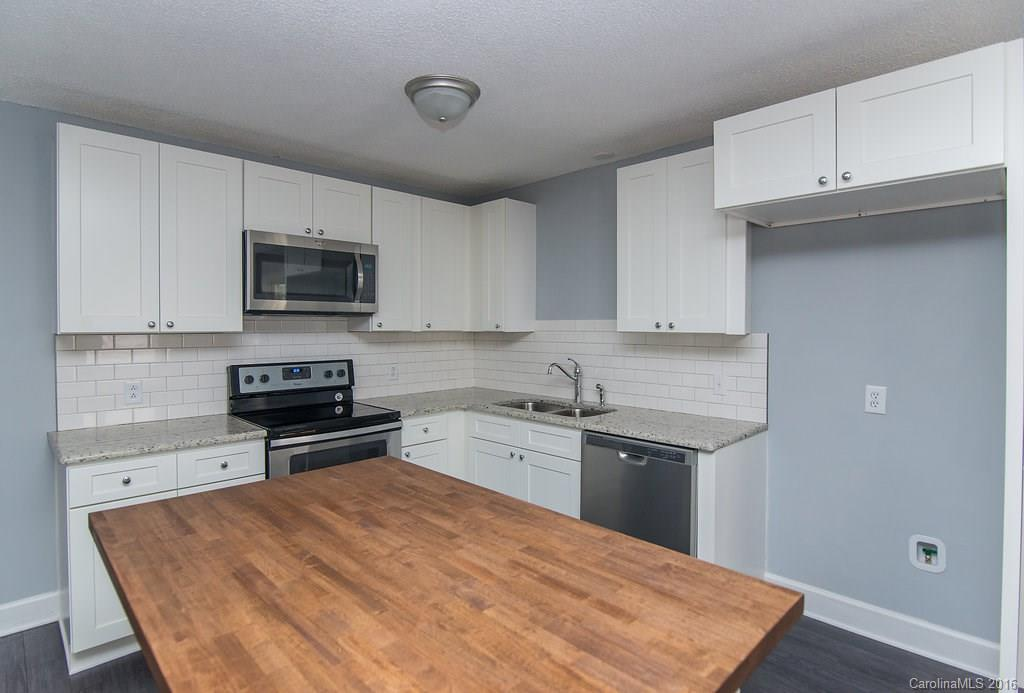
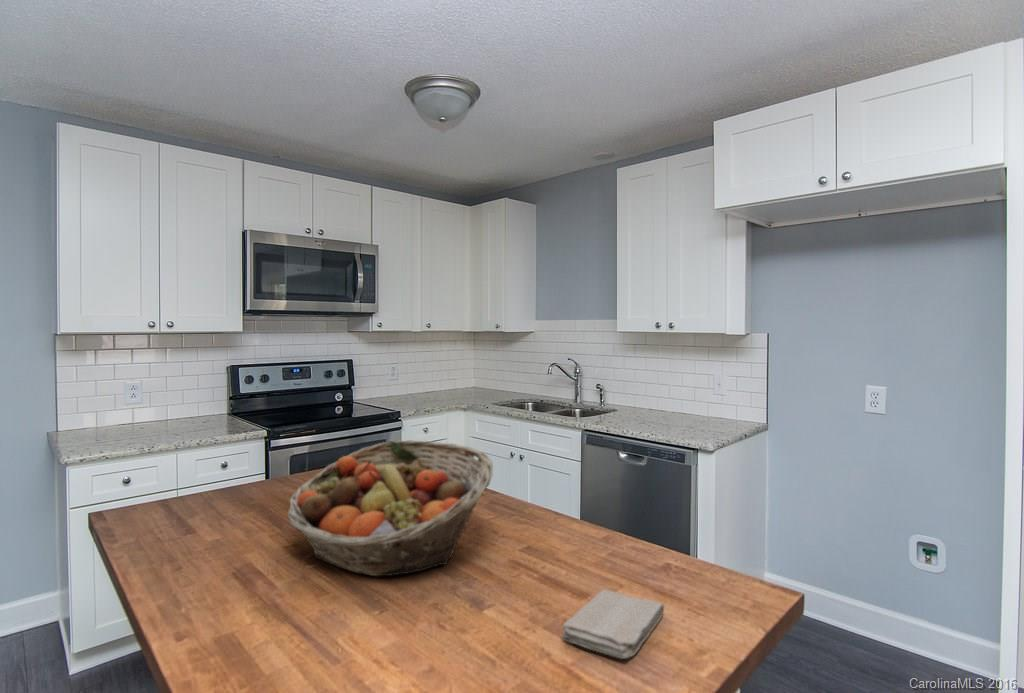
+ washcloth (614, 619)
+ fruit basket (391, 499)
